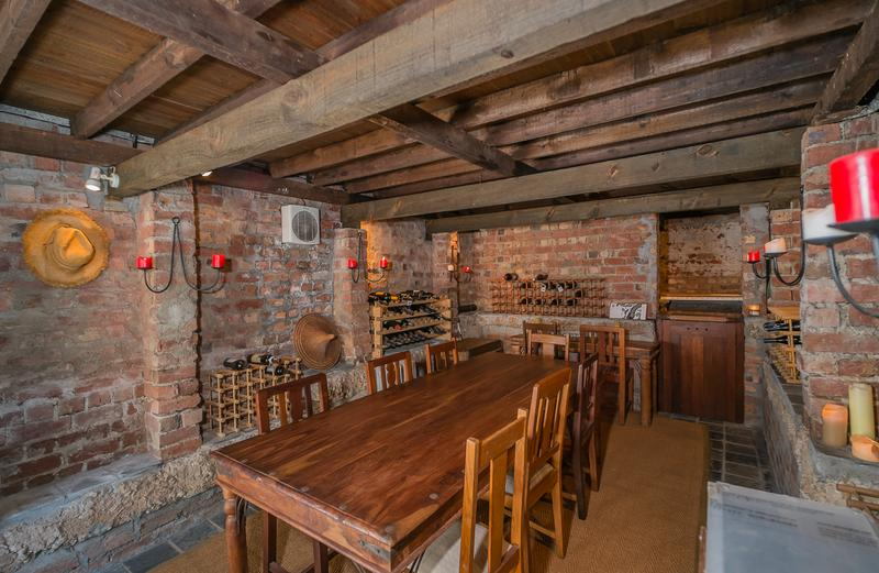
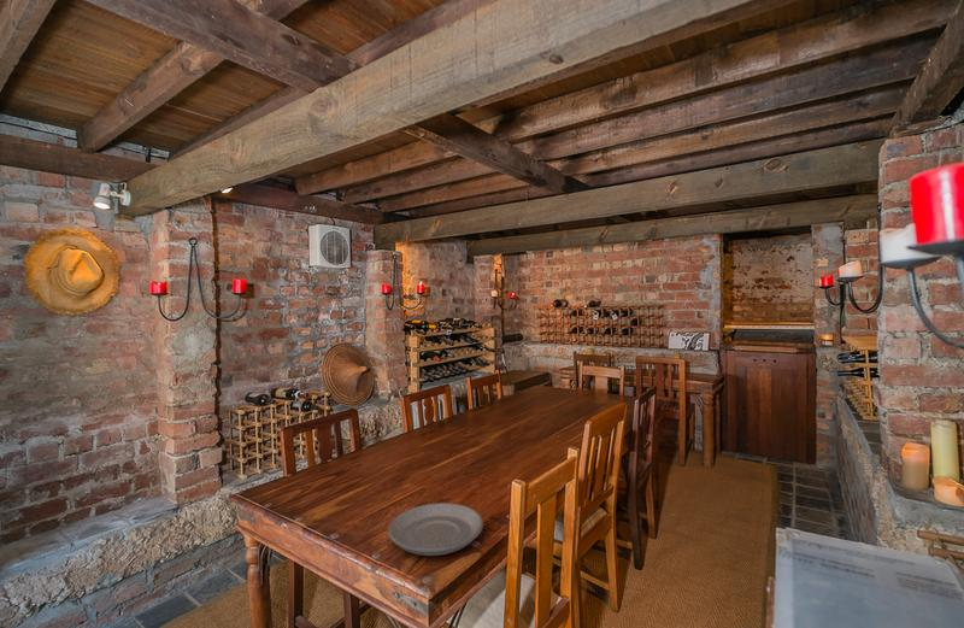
+ plate (436, 530)
